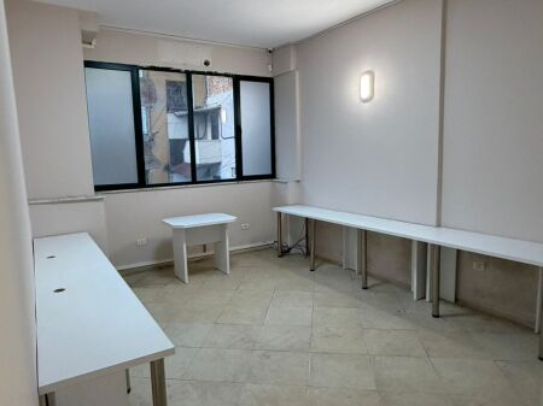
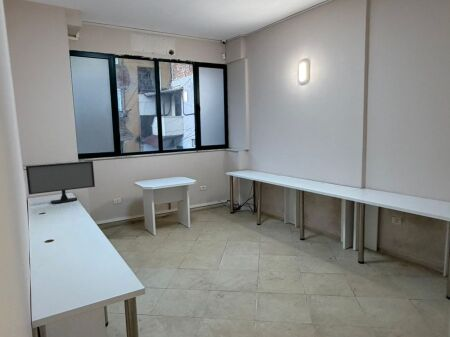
+ computer monitor (62, 182)
